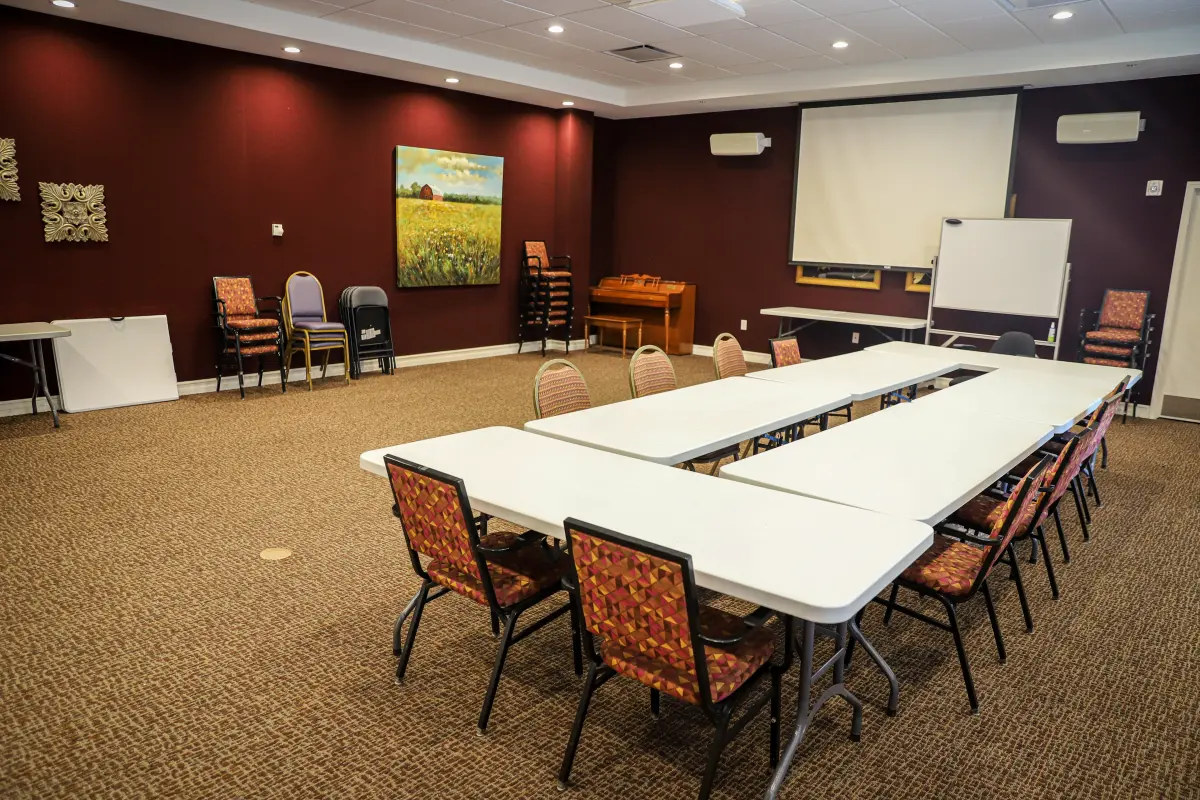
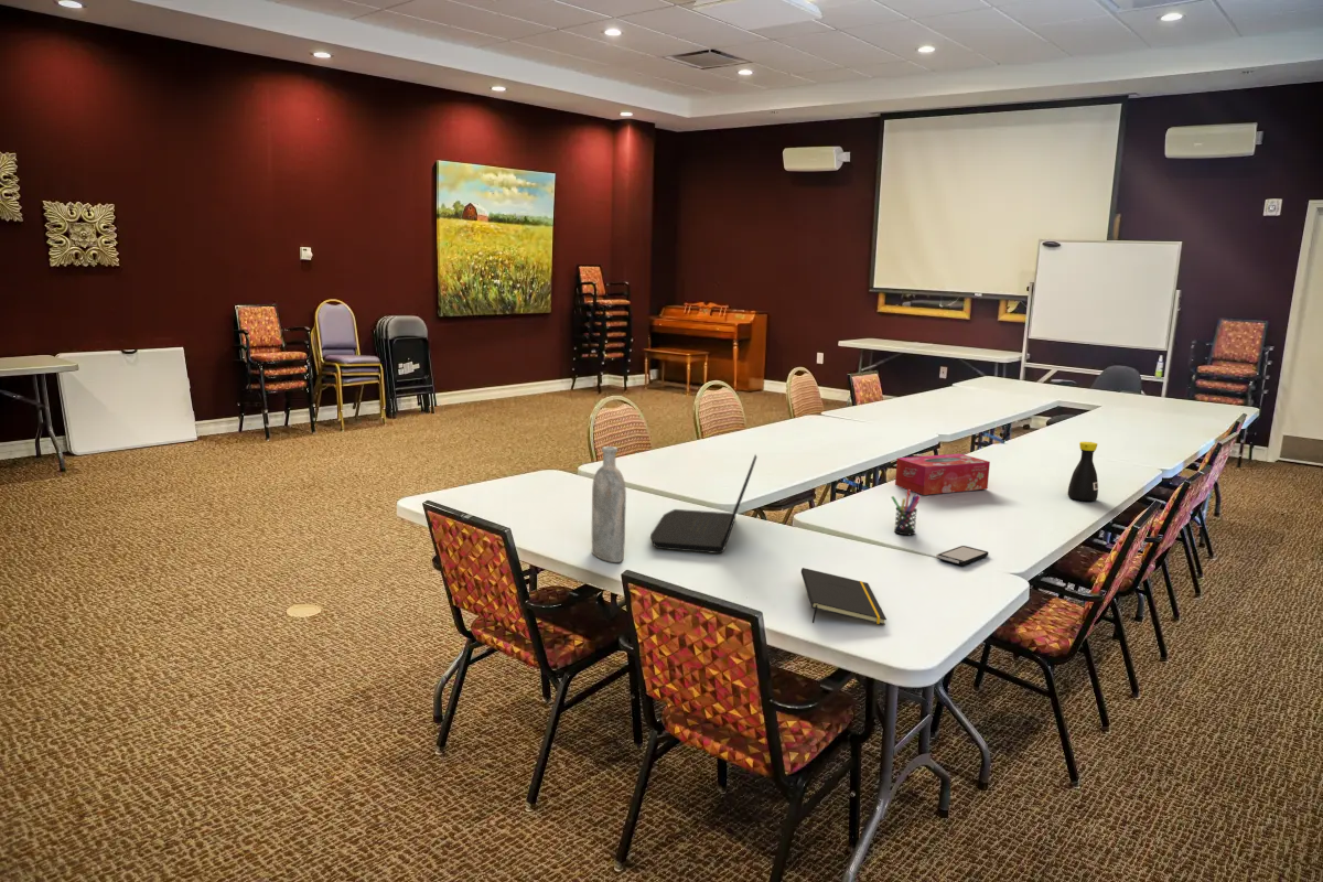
+ tissue box (942, 473)
+ smartphone (962, 555)
+ bottle (1085, 470)
+ pen holder (904, 510)
+ notepad (841, 594)
+ laptop (700, 510)
+ bottle (609, 502)
